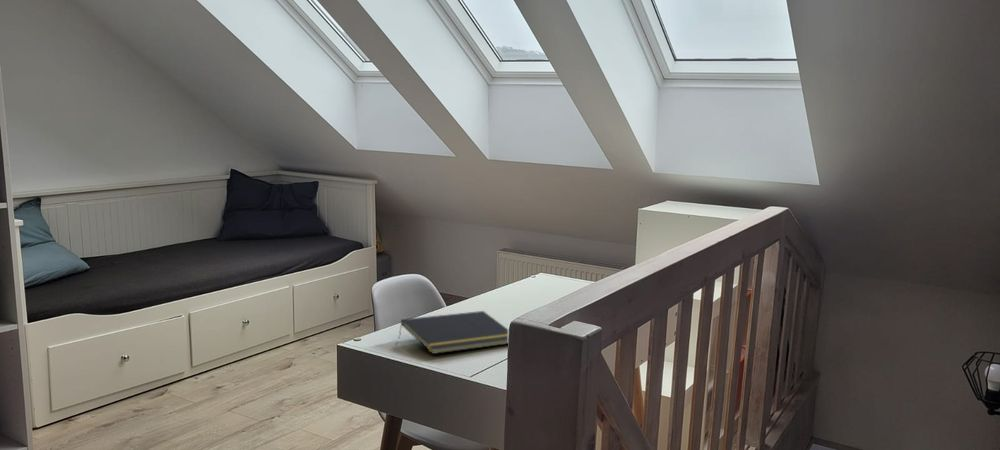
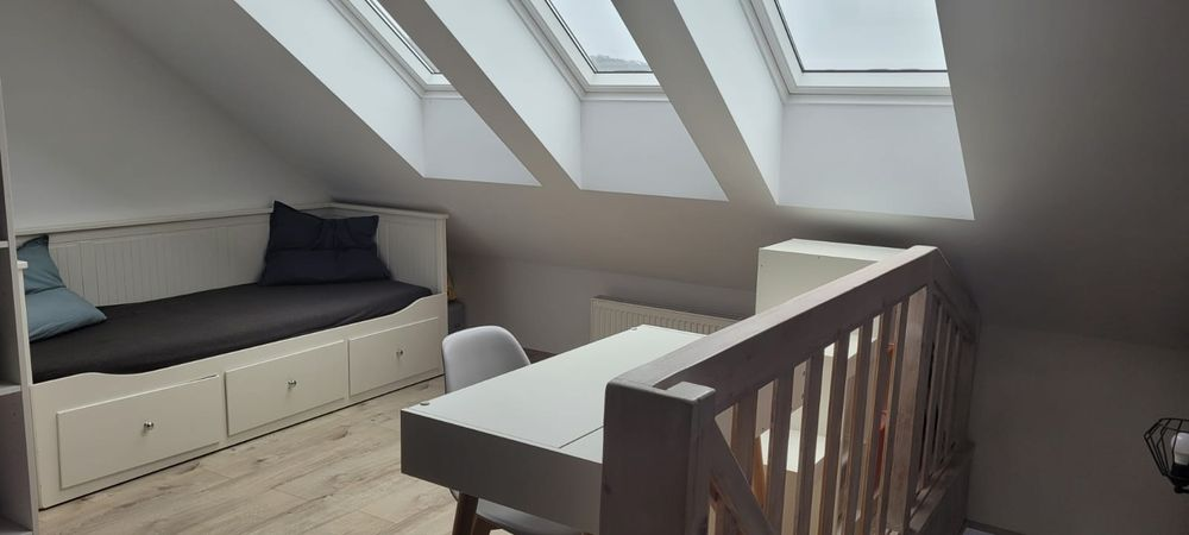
- notepad (459, 330)
